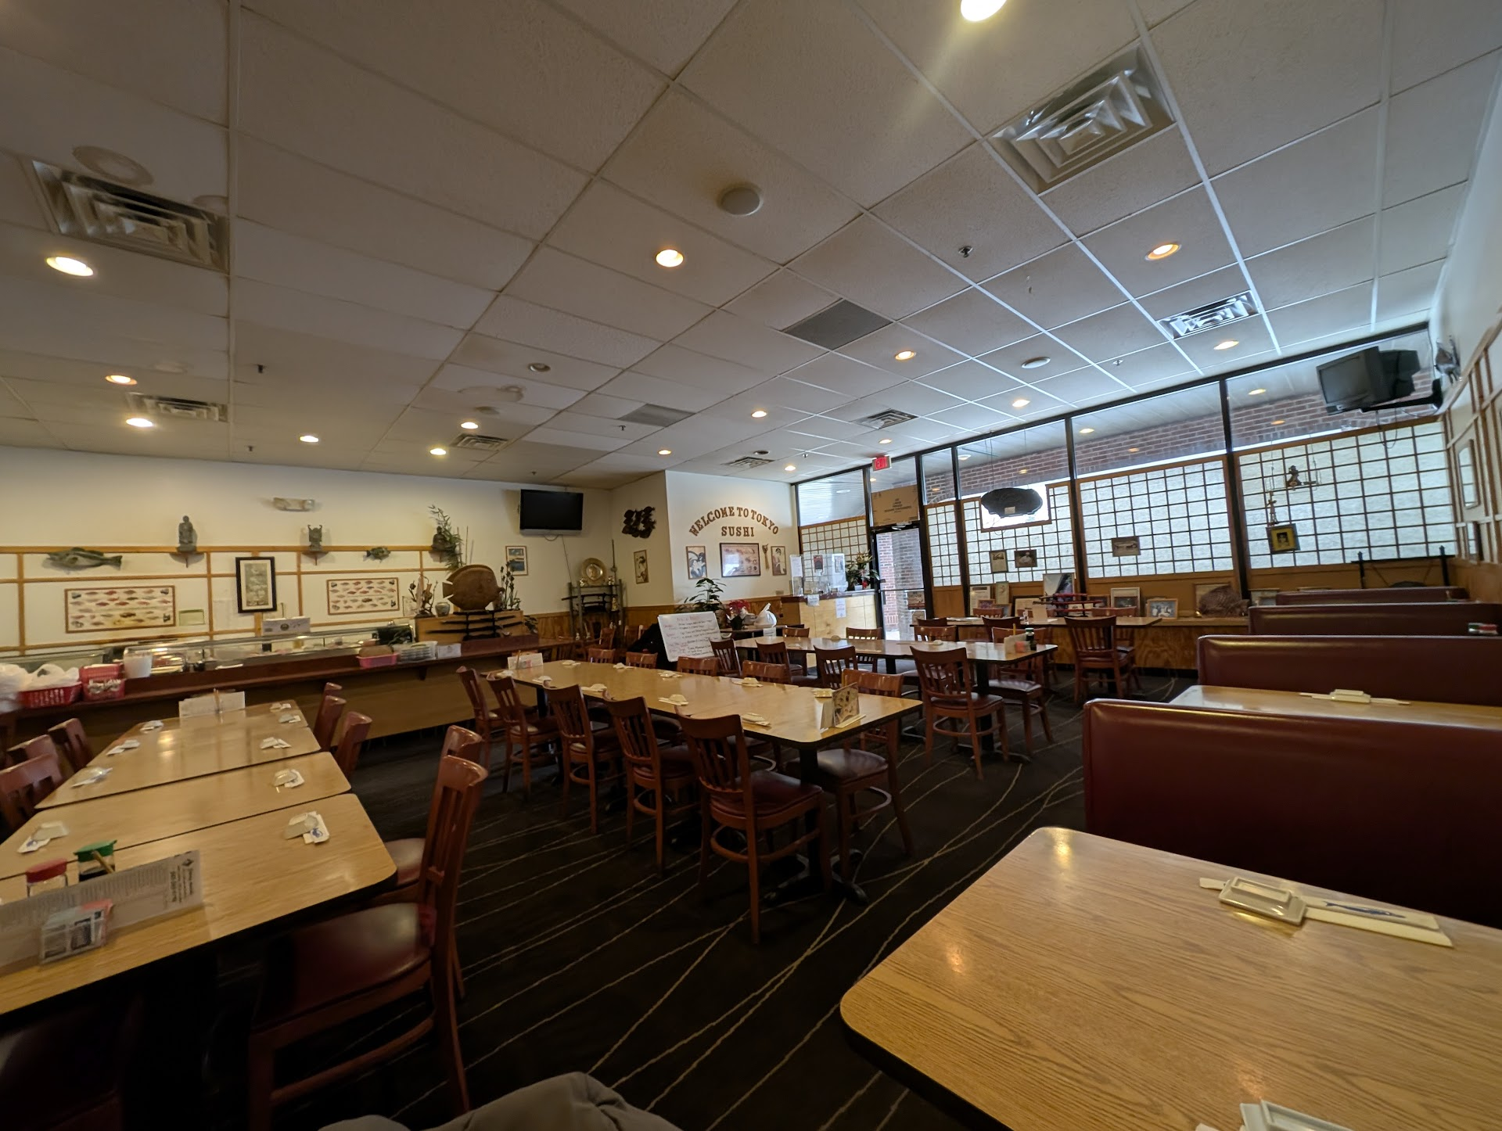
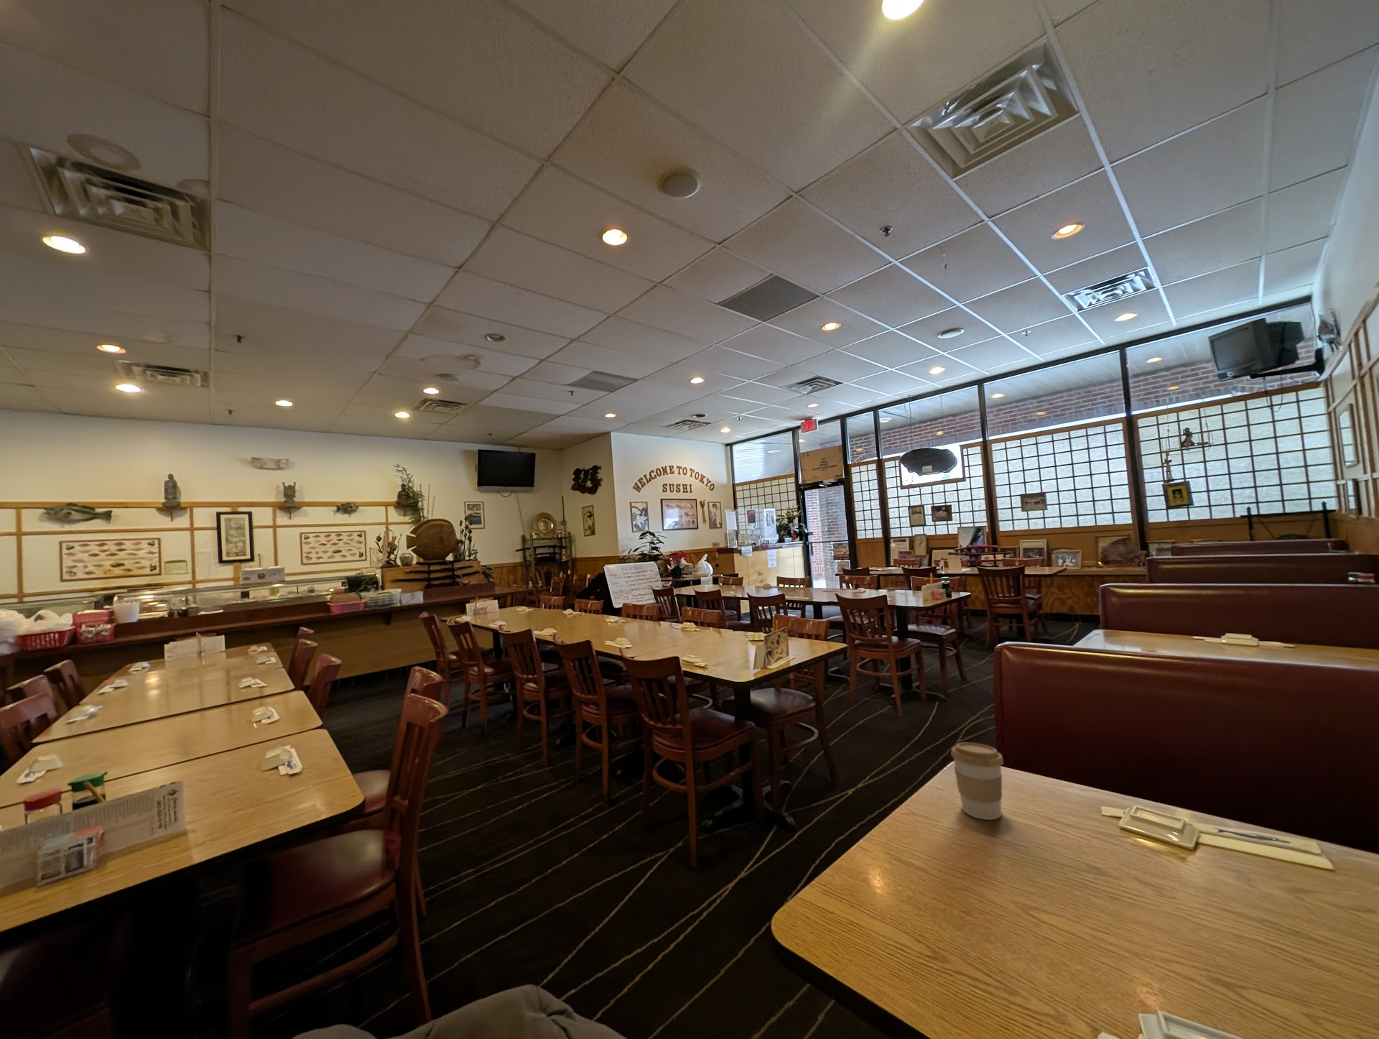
+ coffee cup (979, 777)
